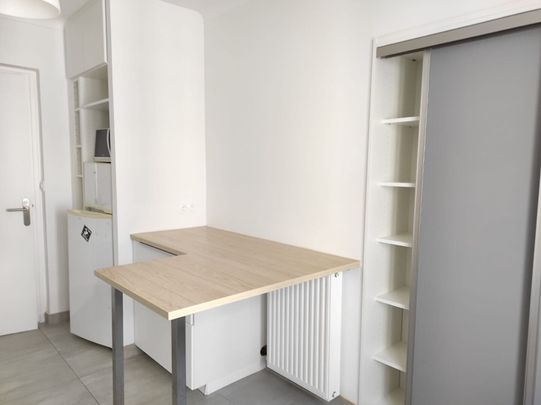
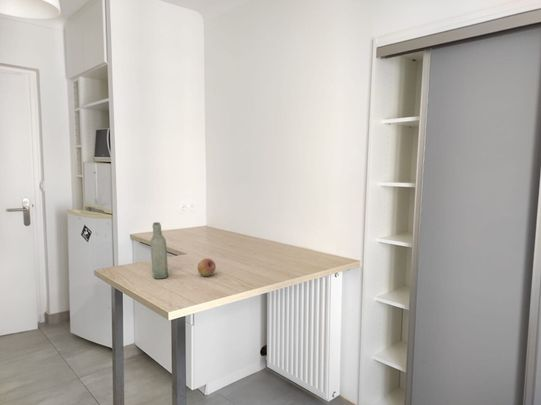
+ fruit (206, 267)
+ bottle (159, 250)
